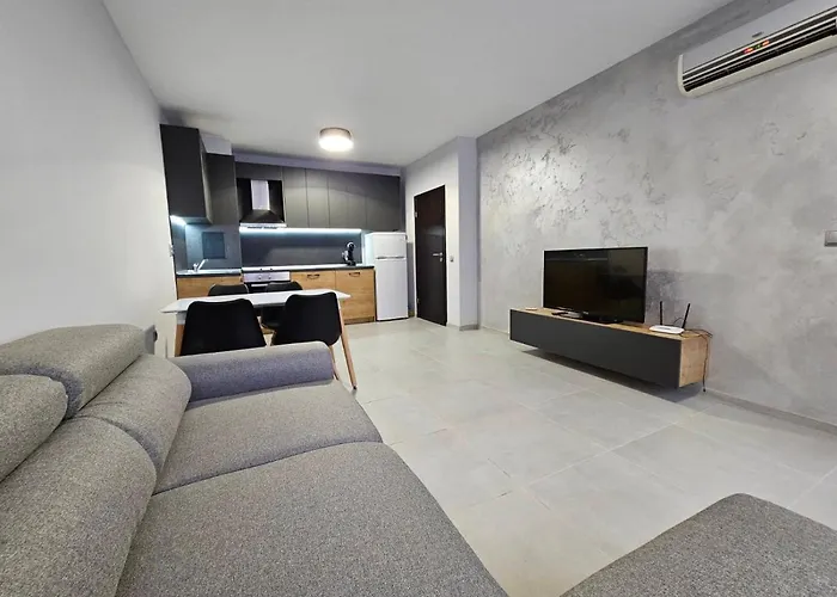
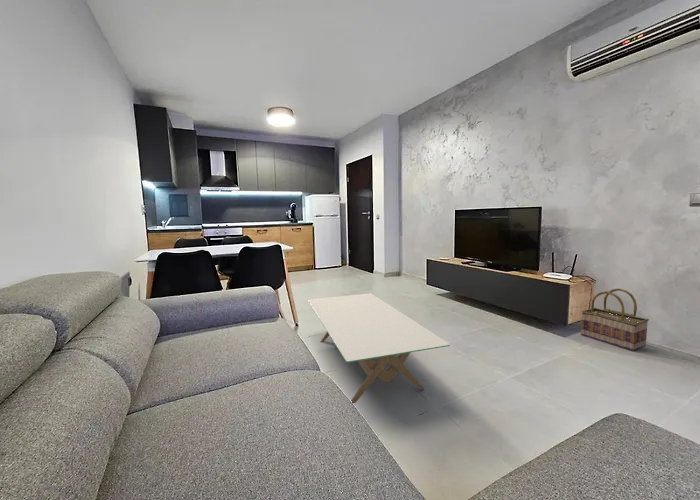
+ coffee table (363, 339)
+ basket (613, 315)
